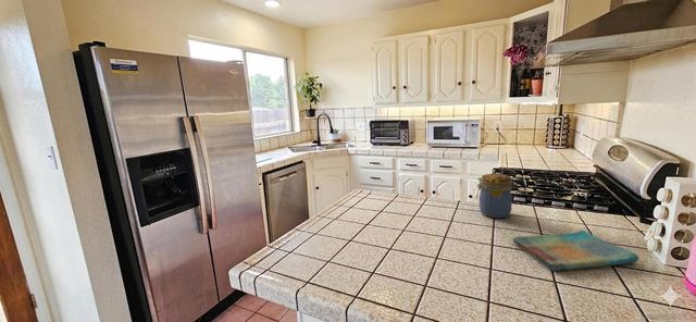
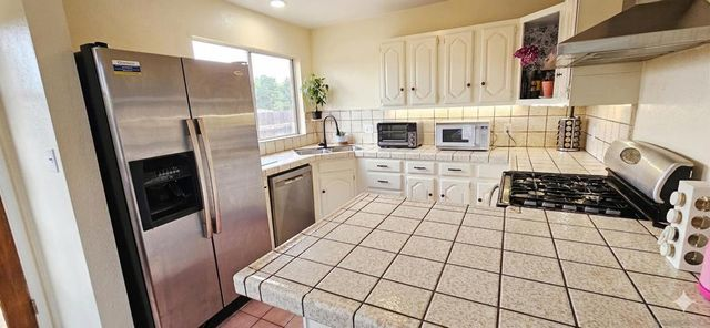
- jar (494, 194)
- dish towel (570, 248)
